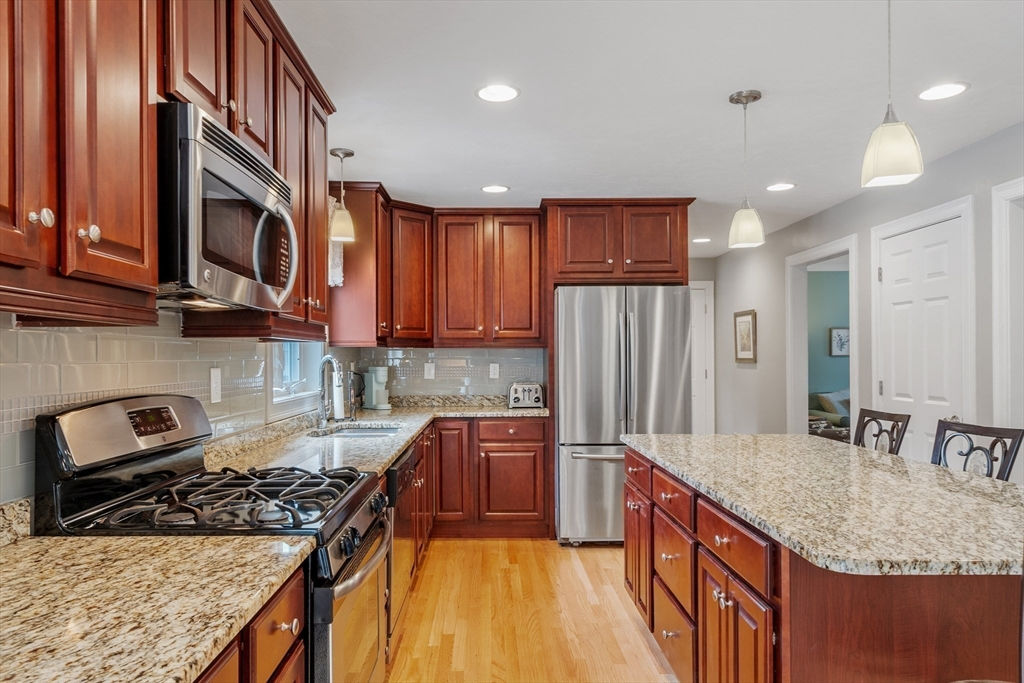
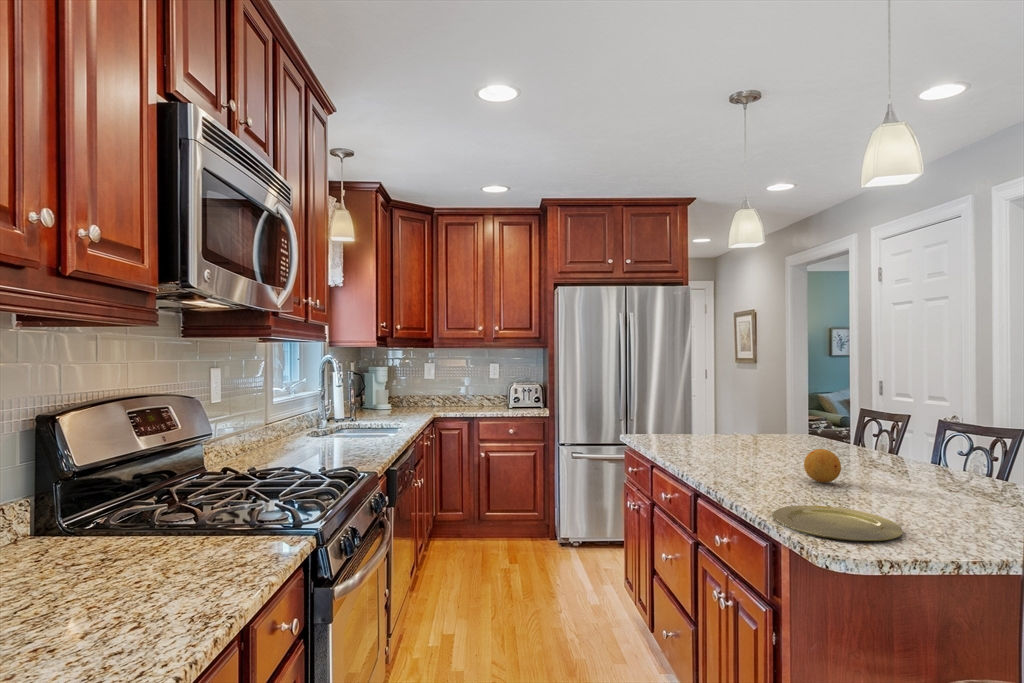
+ fruit (822, 465)
+ plate (834, 522)
